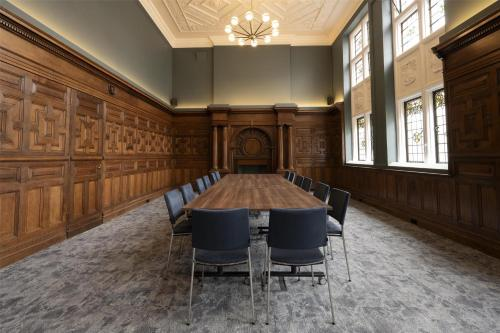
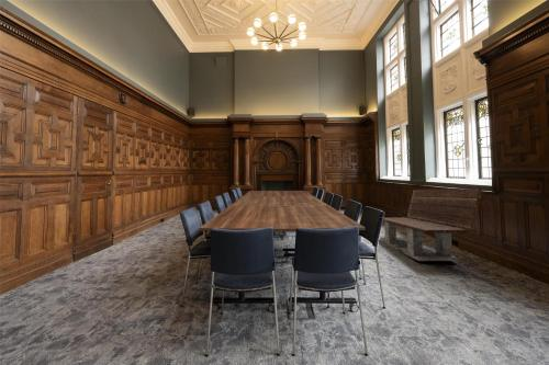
+ bench (421, 219)
